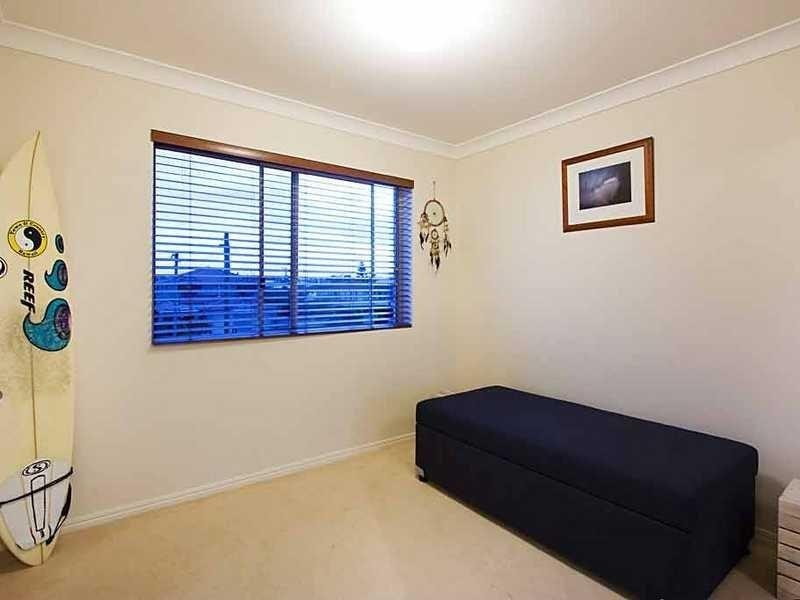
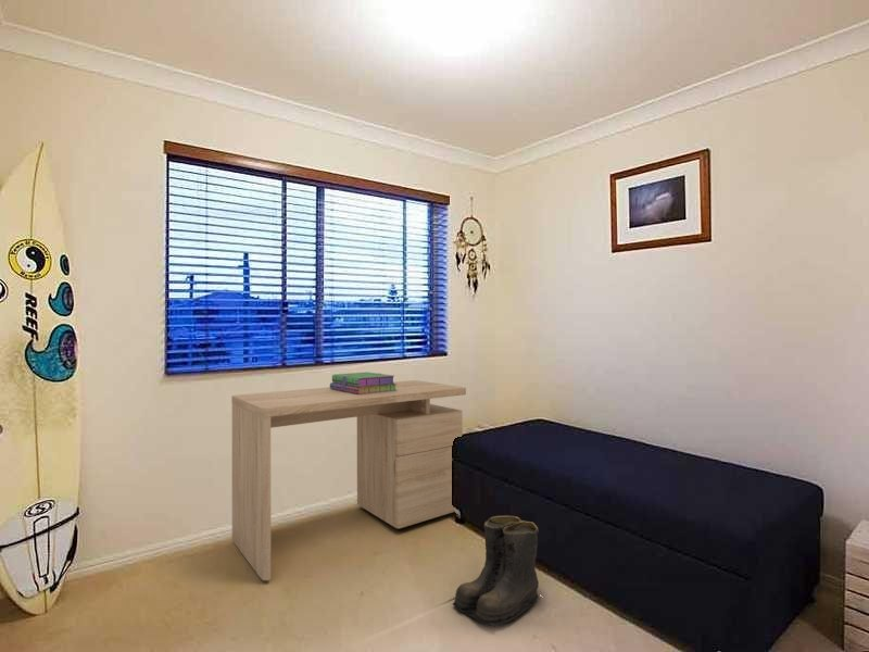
+ stack of books (363, 381)
+ boots (498, 564)
+ desk (357, 459)
